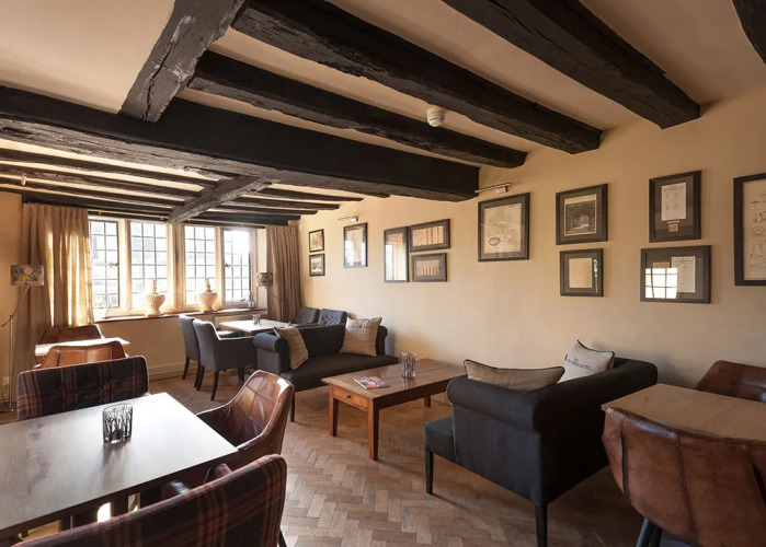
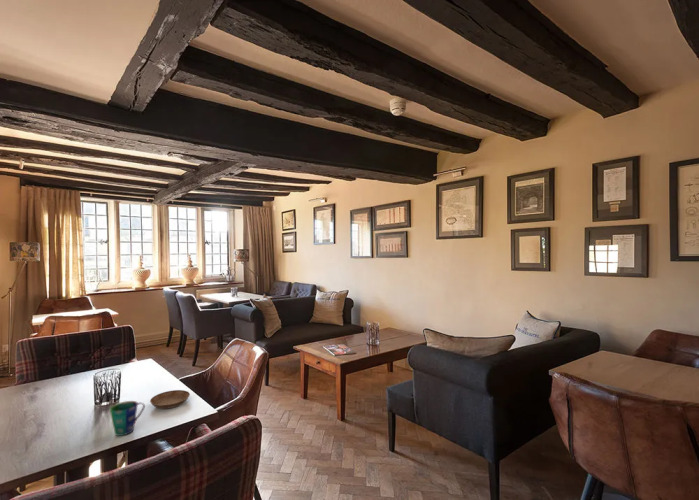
+ saucer (170, 400)
+ cup (128, 417)
